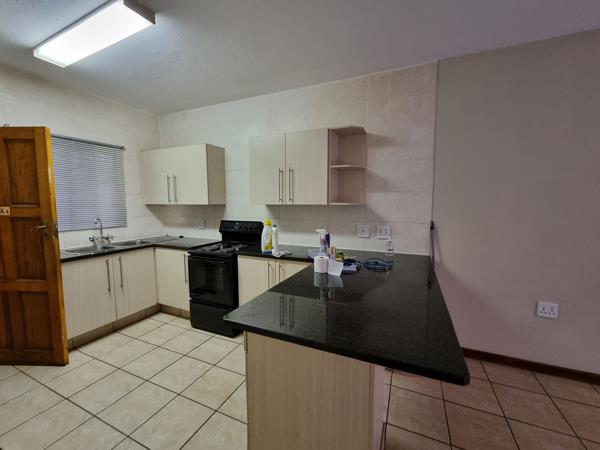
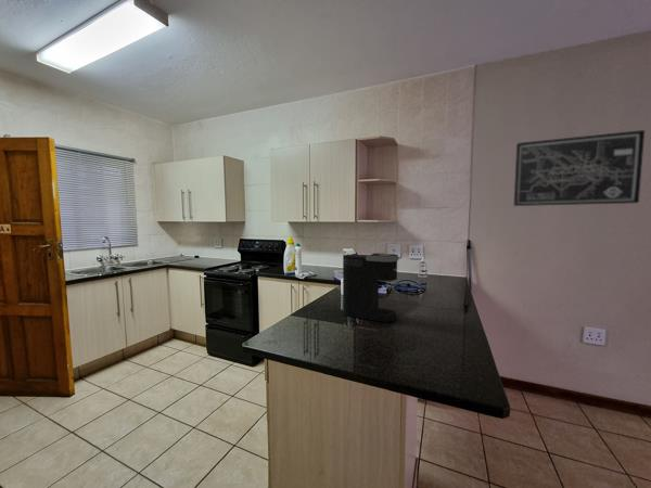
+ coffee maker (369, 285)
+ wall art (573, 171)
